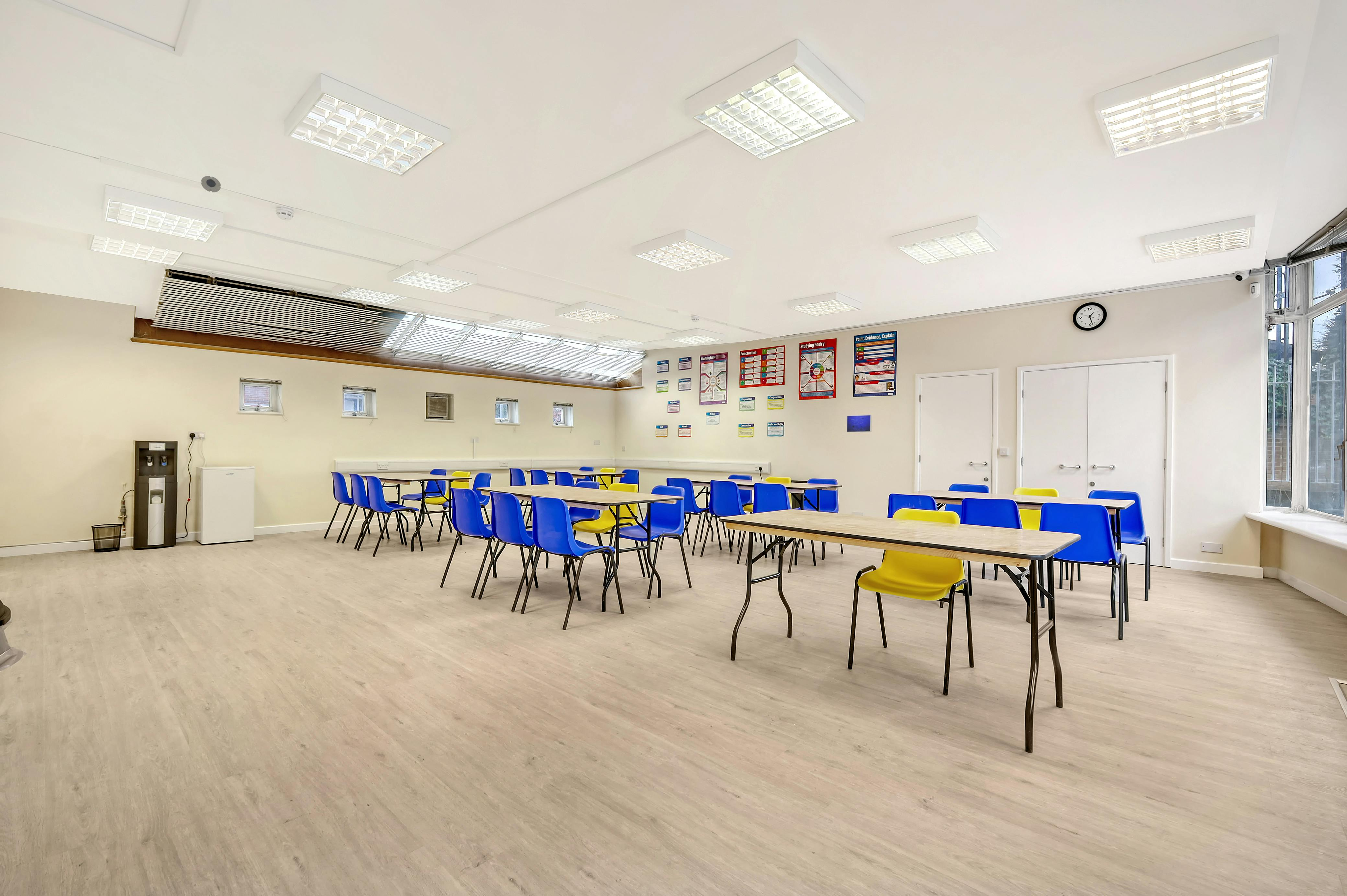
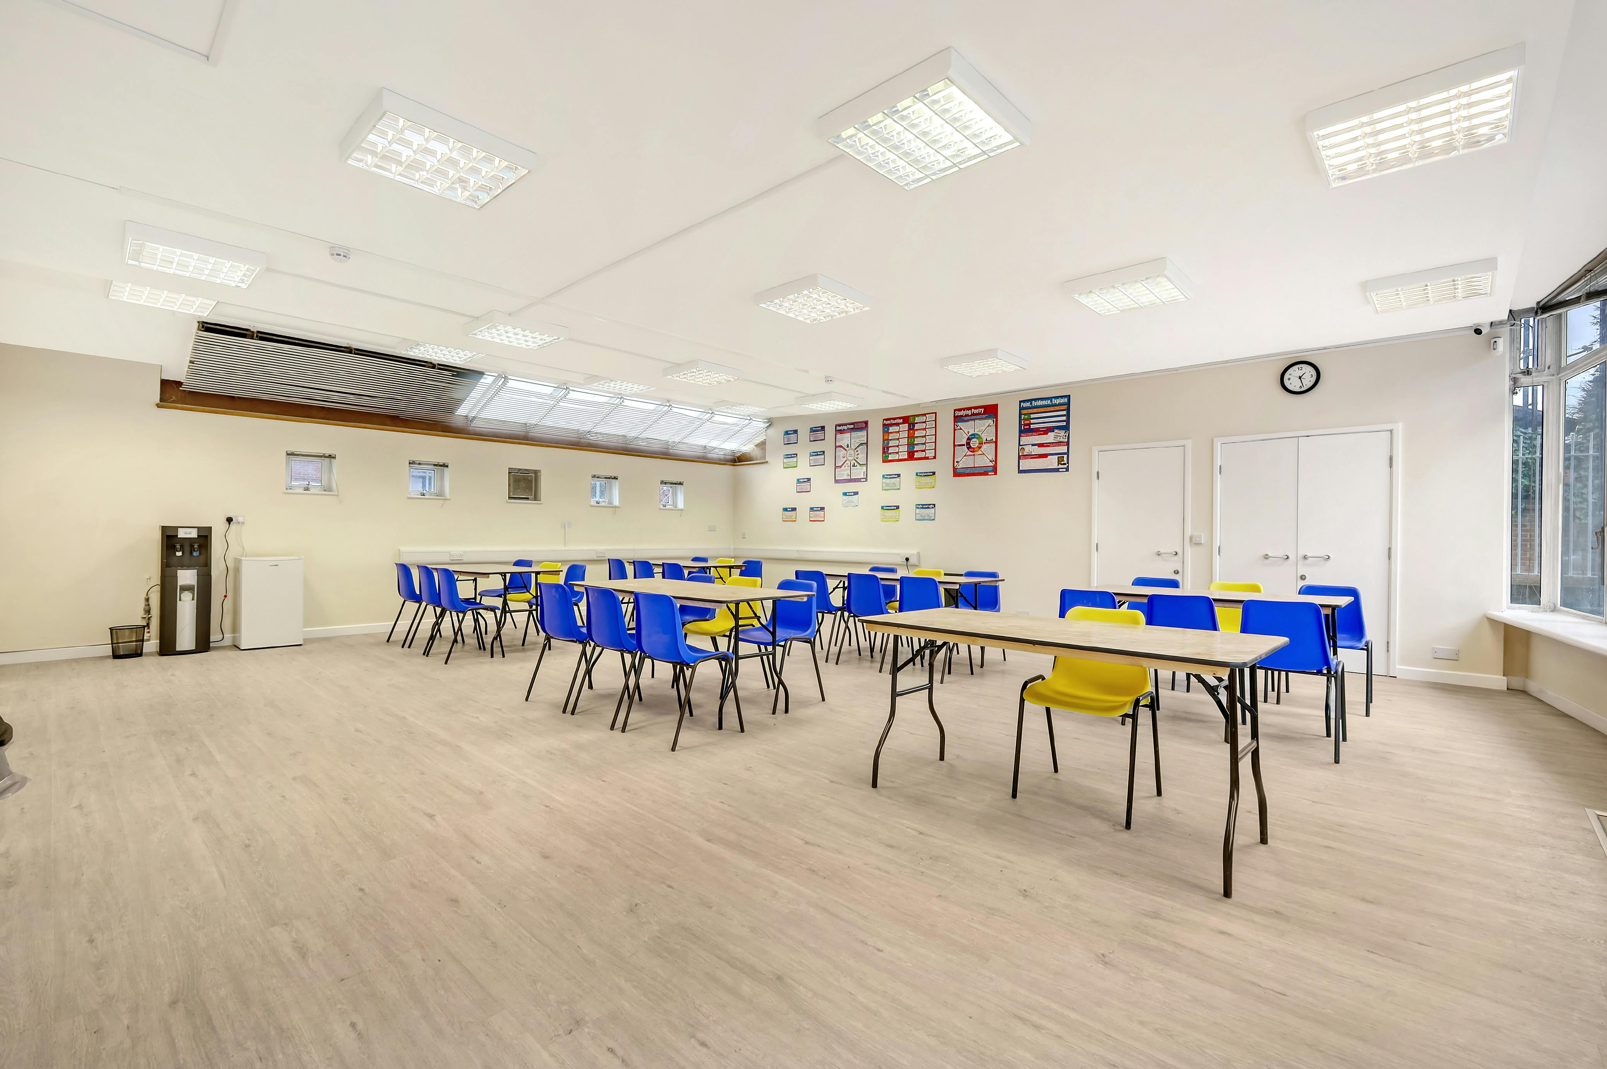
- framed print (859, 424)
- smoke detector (211, 183)
